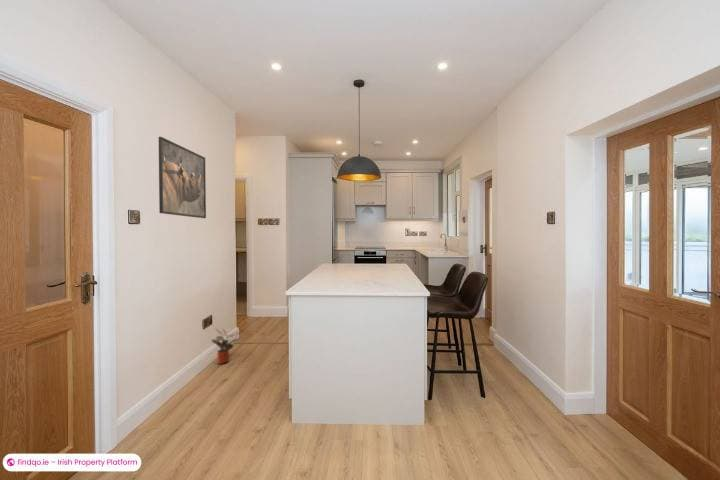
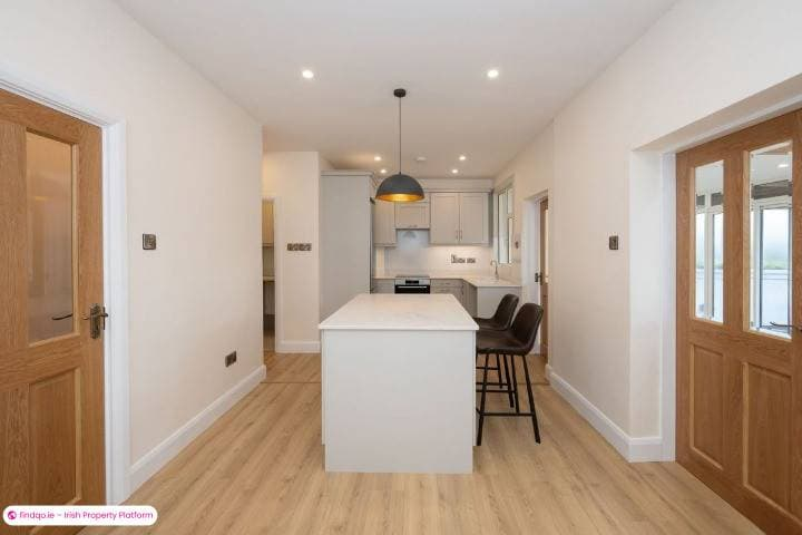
- potted plant (226, 344)
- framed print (185, 182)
